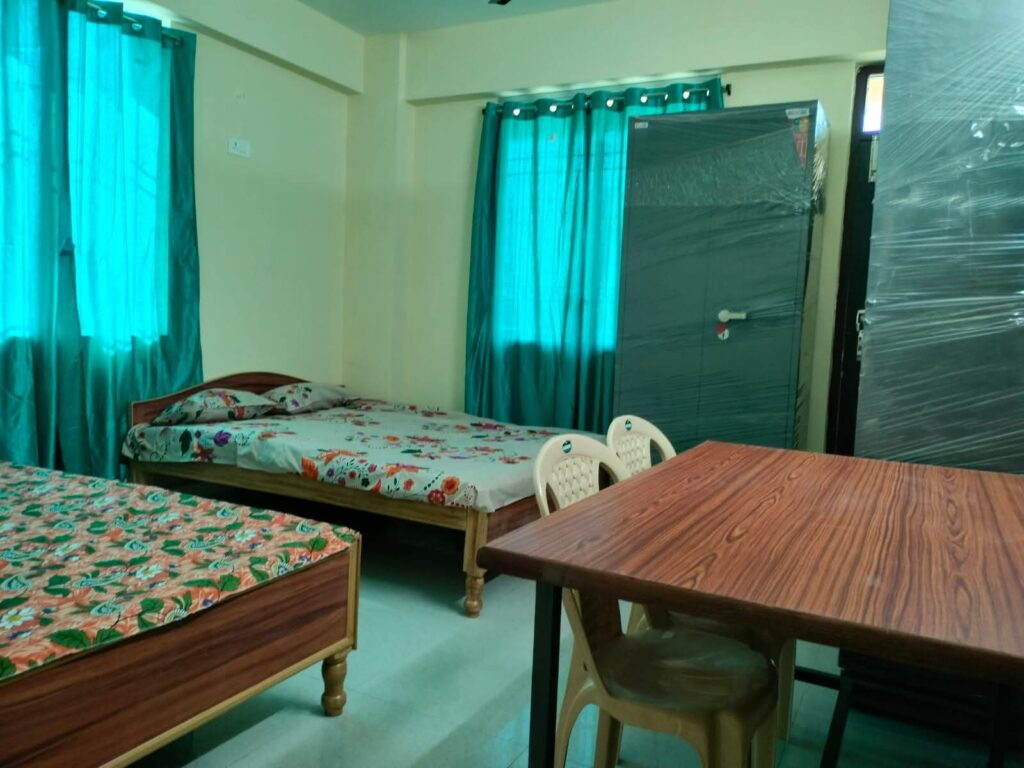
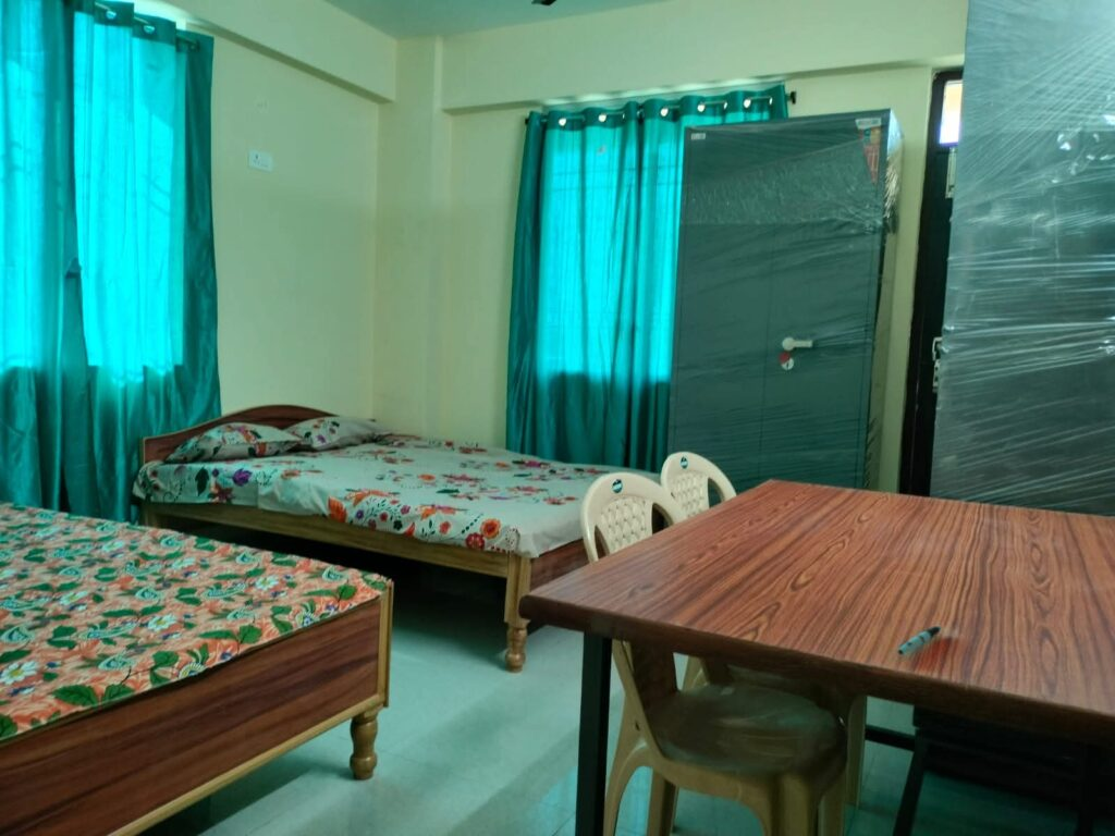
+ pen (921, 638)
